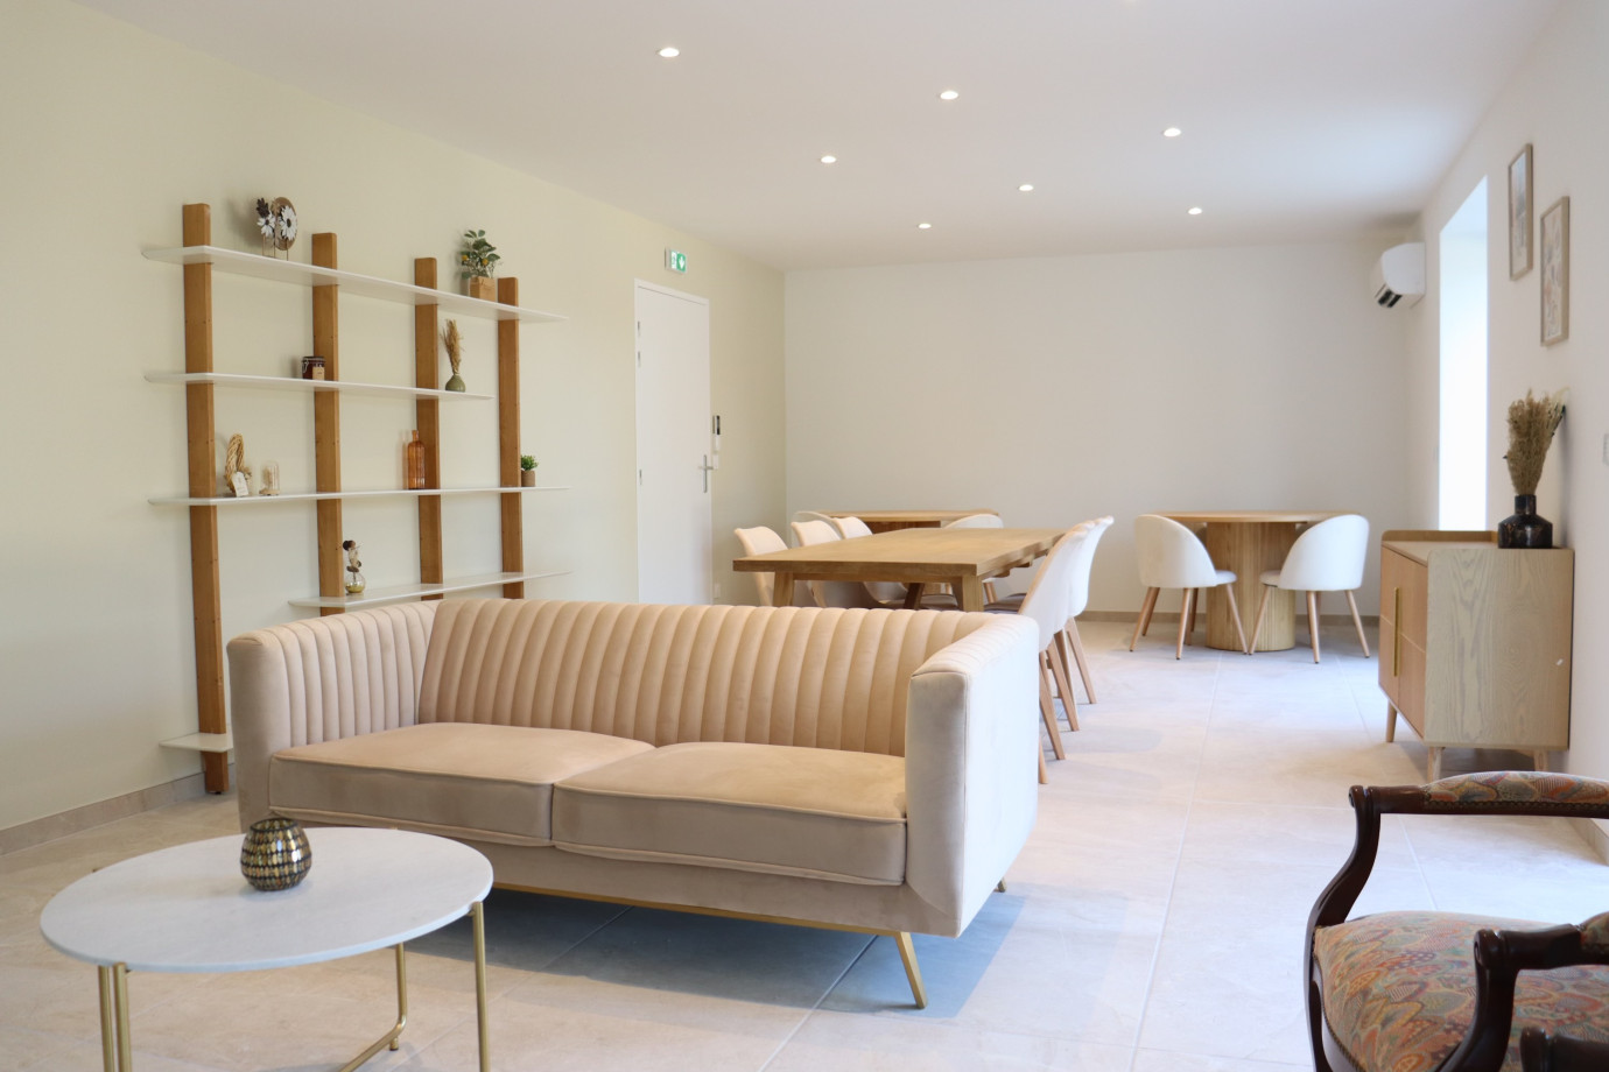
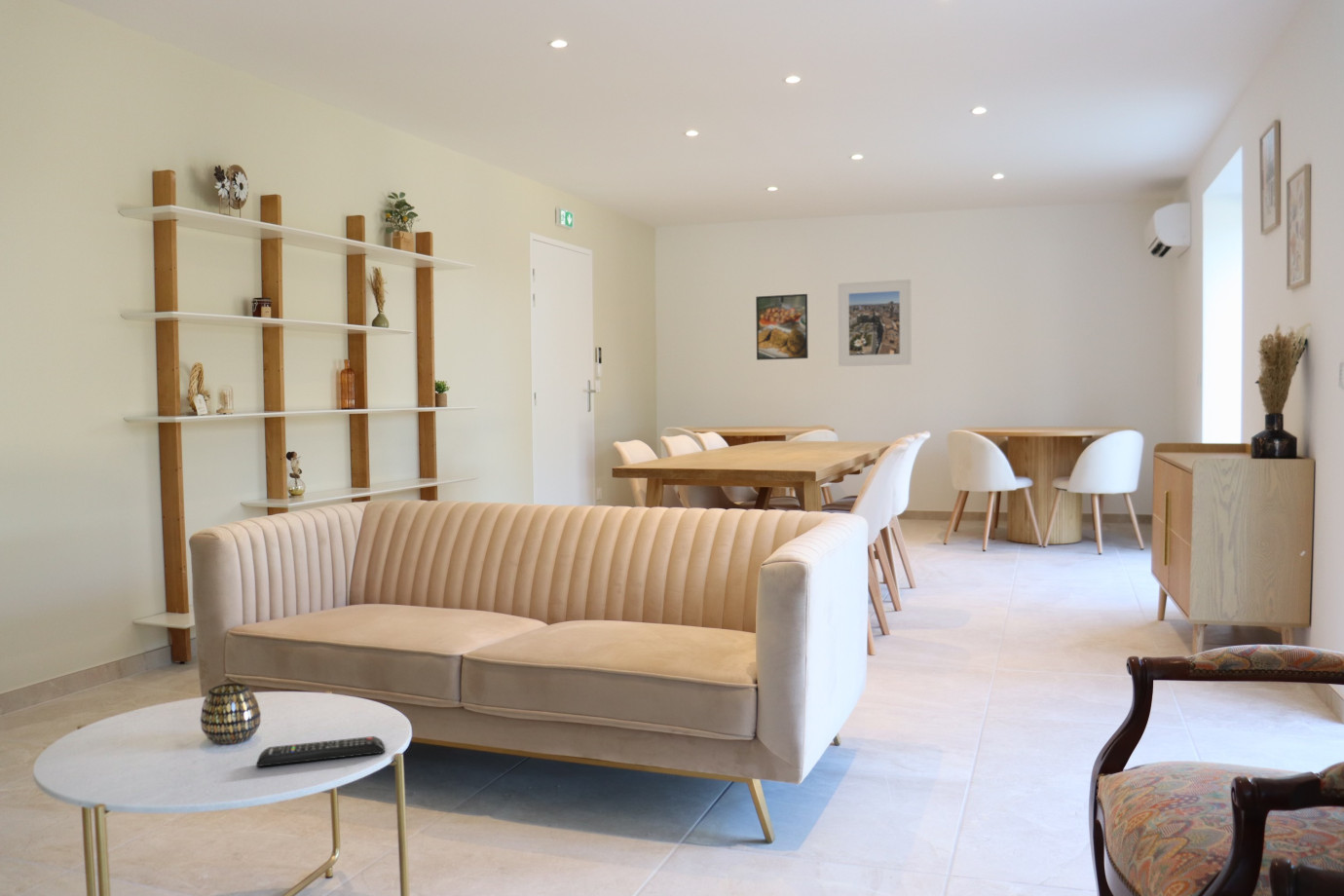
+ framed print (781, 327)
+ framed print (874, 323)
+ remote control (321, 751)
